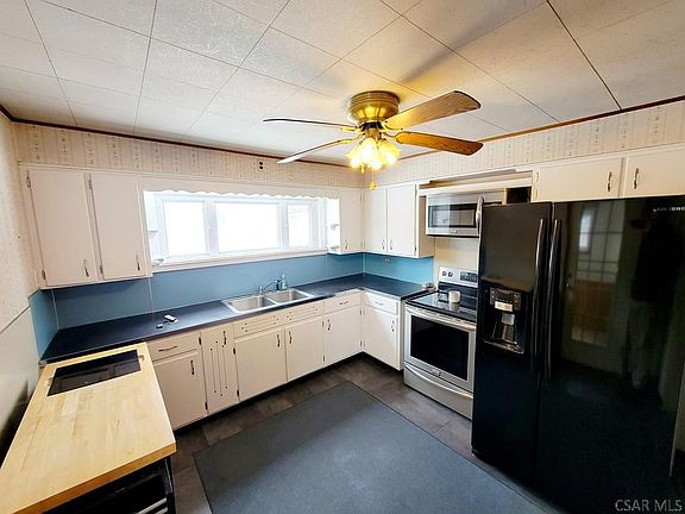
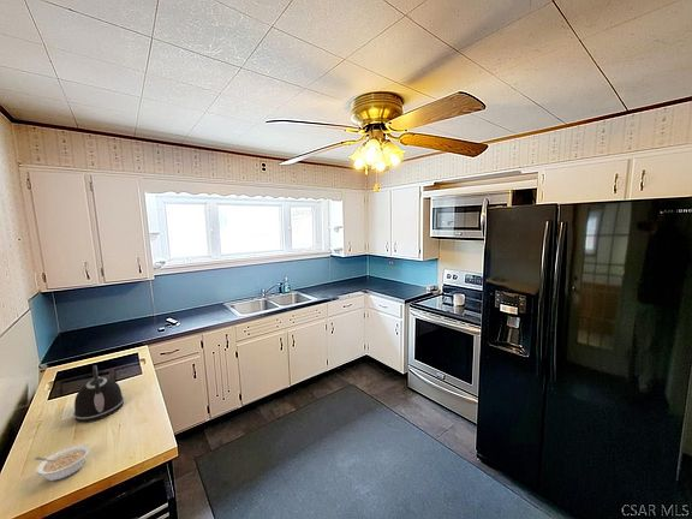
+ kettle (97, 388)
+ legume (62, 464)
